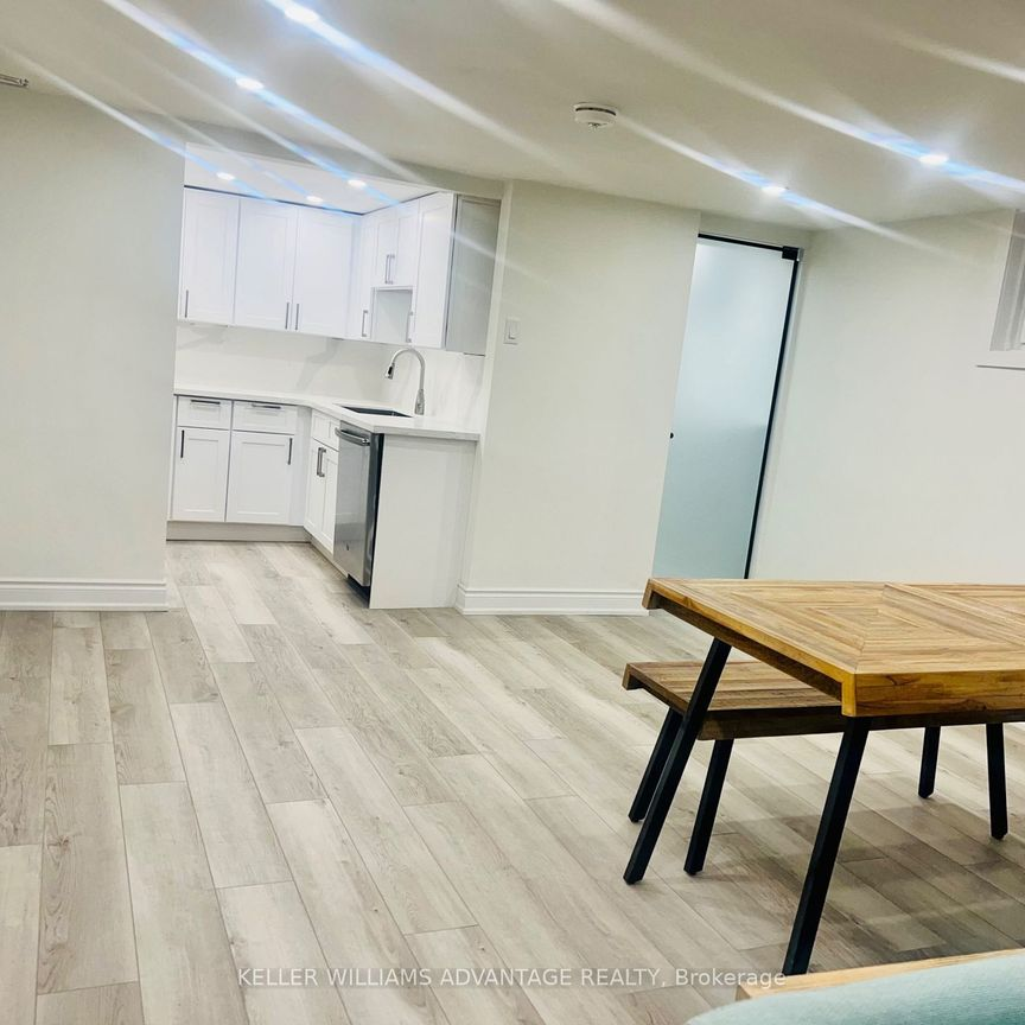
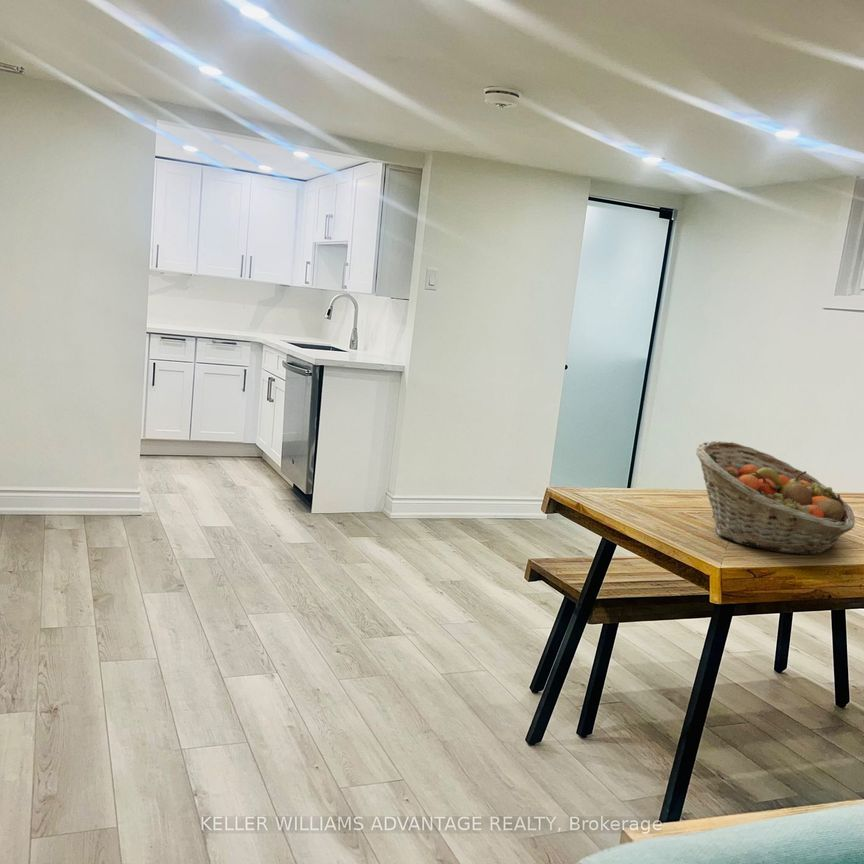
+ fruit basket (771, 495)
